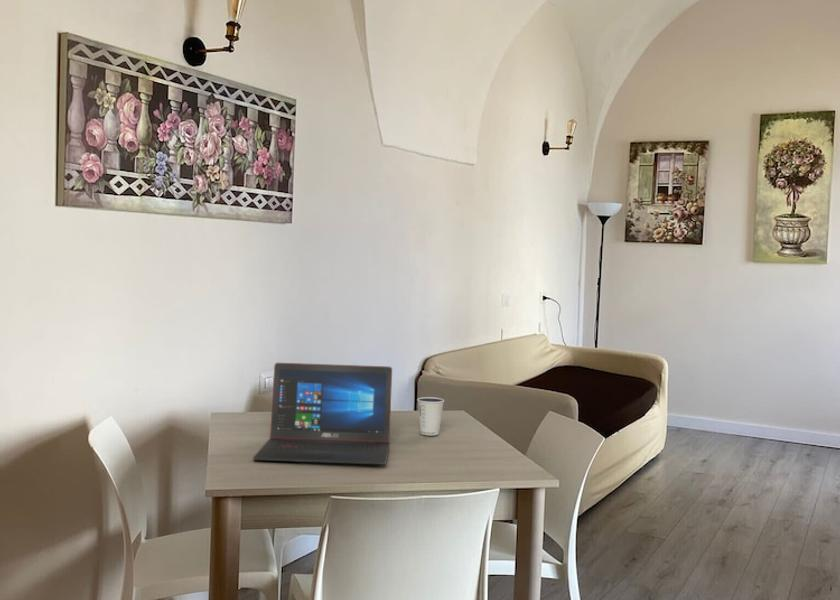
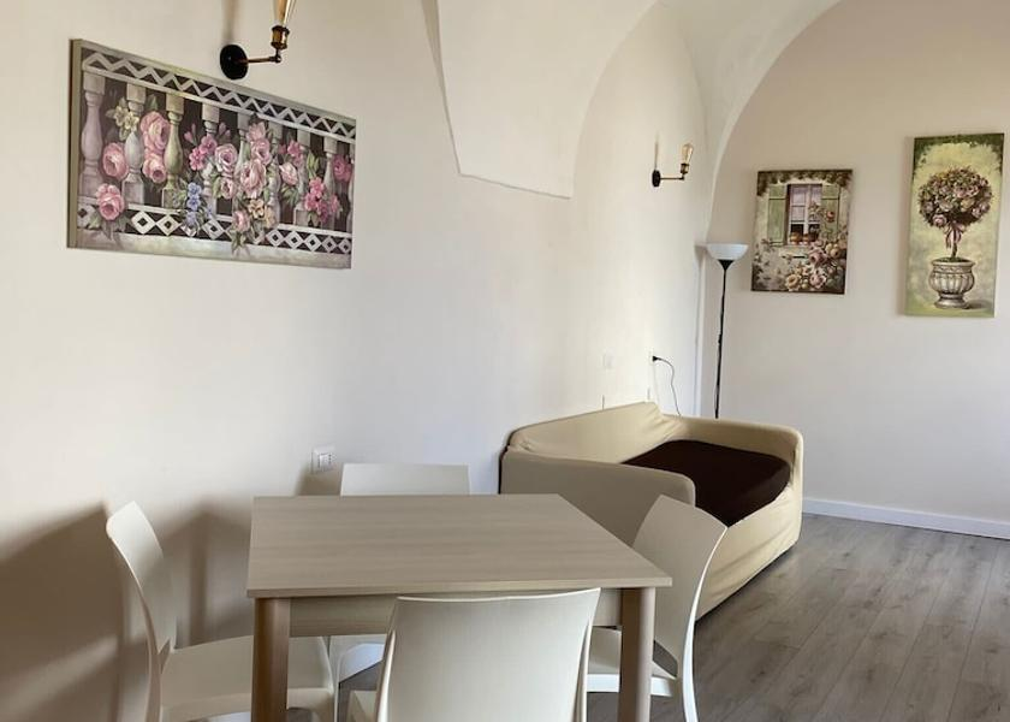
- laptop (326, 411)
- dixie cup (430, 416)
